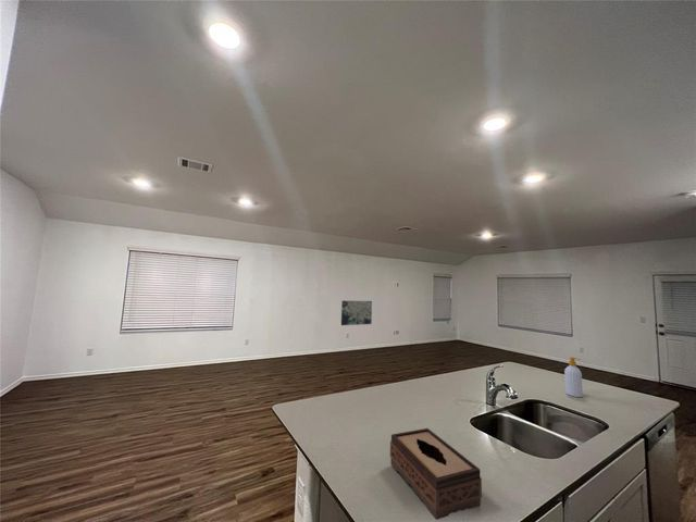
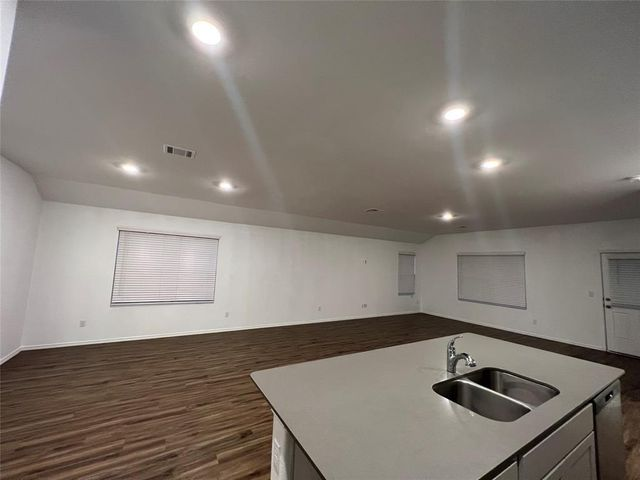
- tissue box (431, 465)
- soap bottle (573, 375)
- wall art (357, 312)
